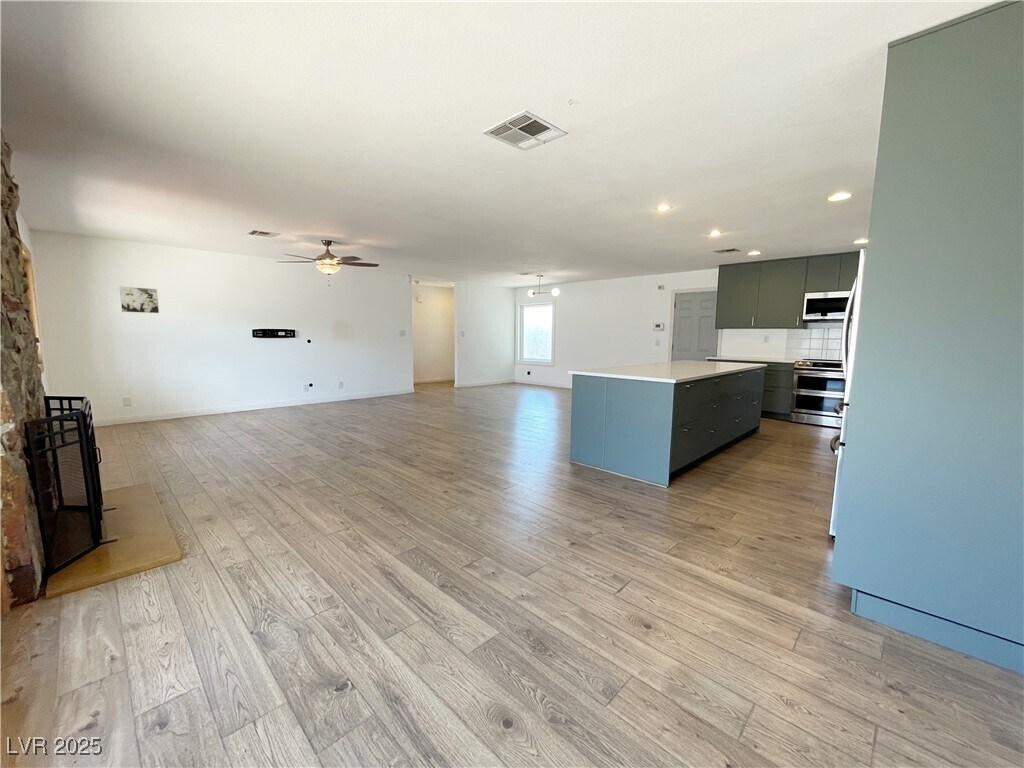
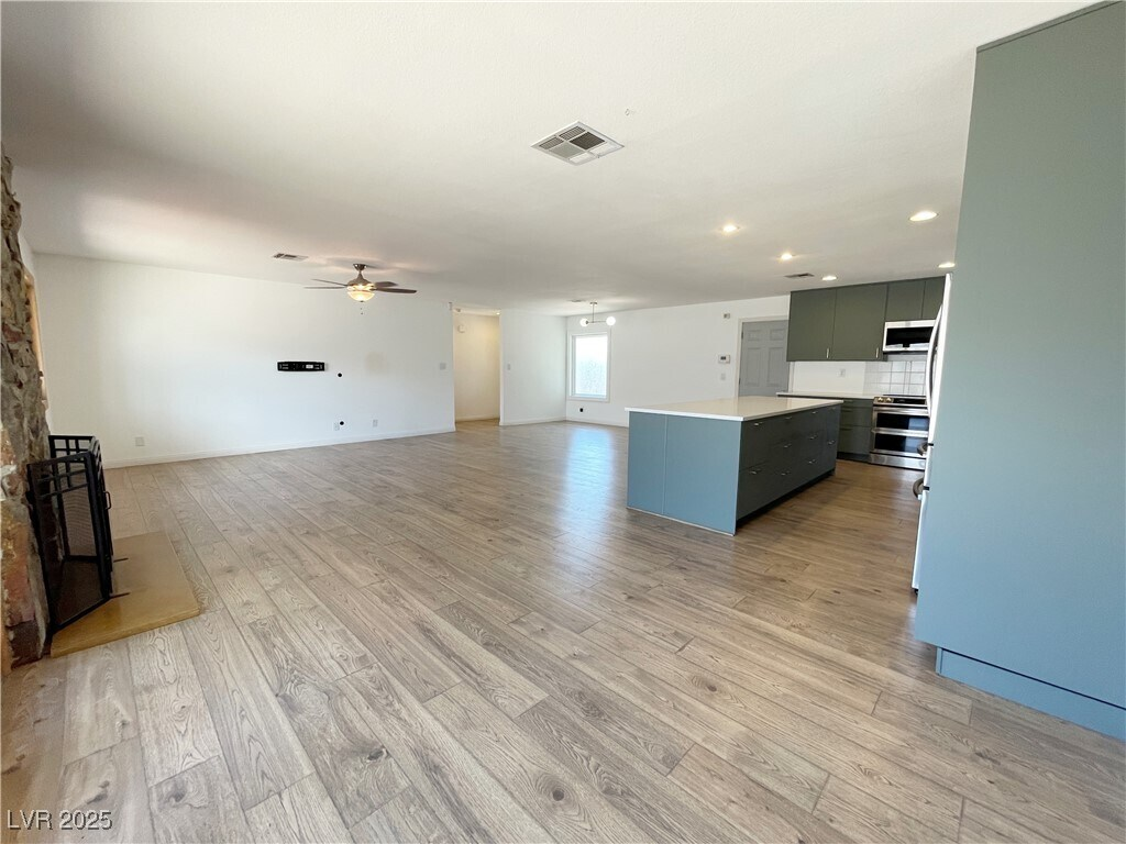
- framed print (139, 300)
